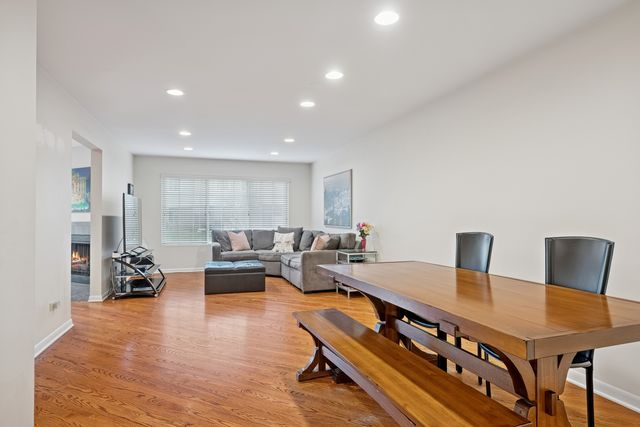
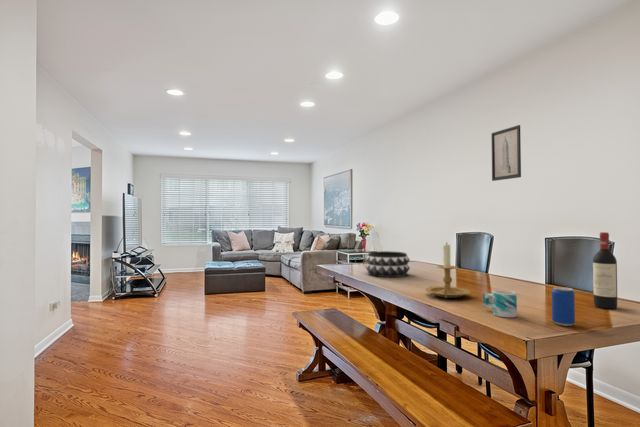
+ beverage can (563, 306)
+ wine bottle (604, 269)
+ wall art (505, 154)
+ candle holder (447, 268)
+ decorative bowl (387, 263)
+ mug (499, 302)
